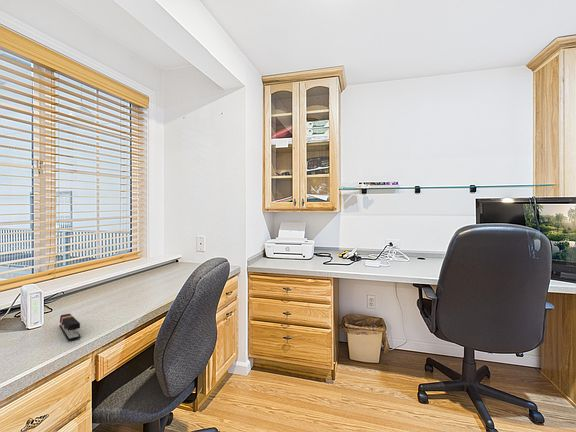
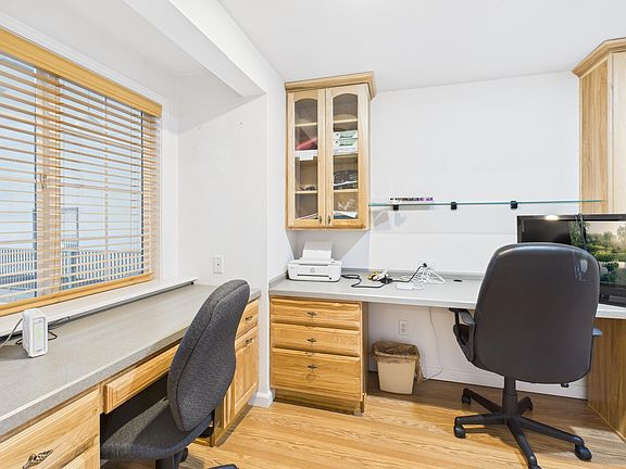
- stapler (69, 324)
